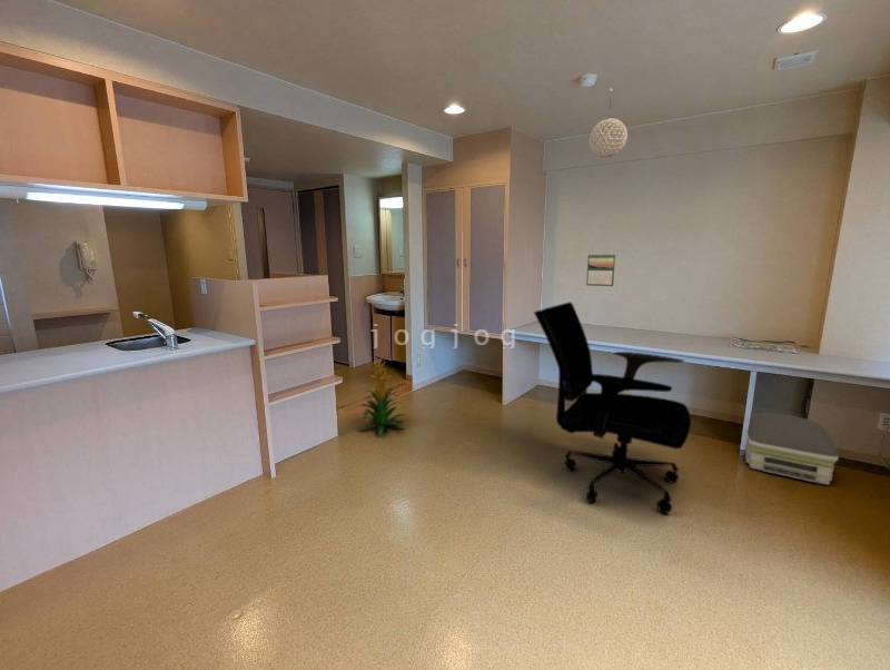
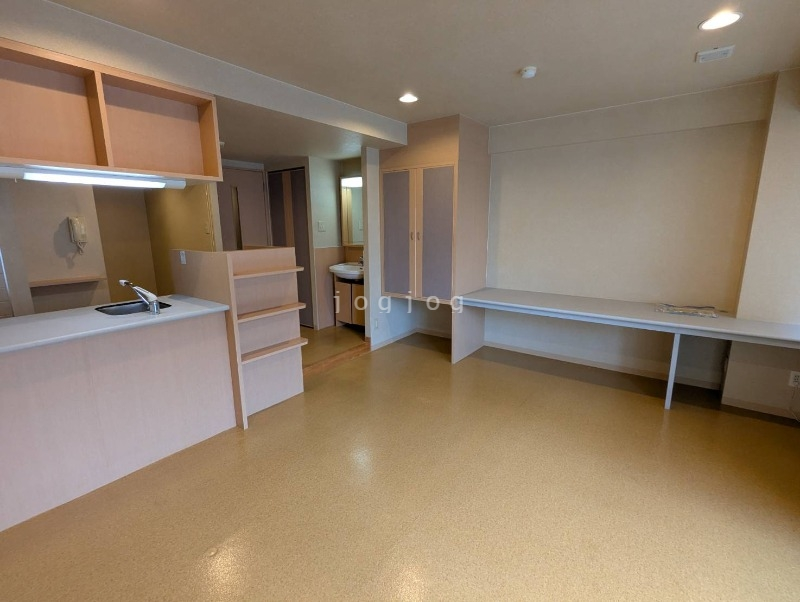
- office chair (610, 396)
- indoor plant (380, 392)
- calendar (600, 269)
- pendant light (609, 122)
- air purifier (787, 441)
